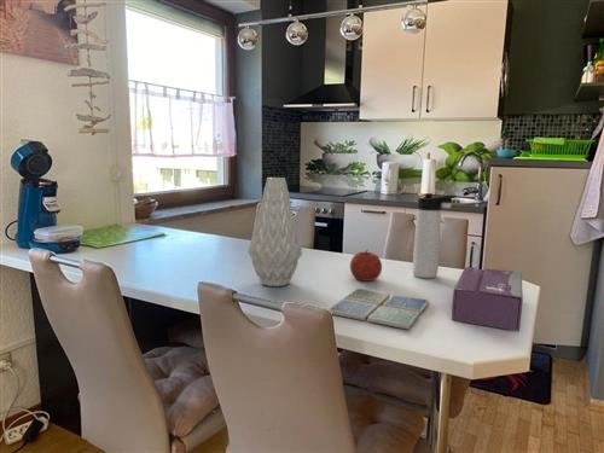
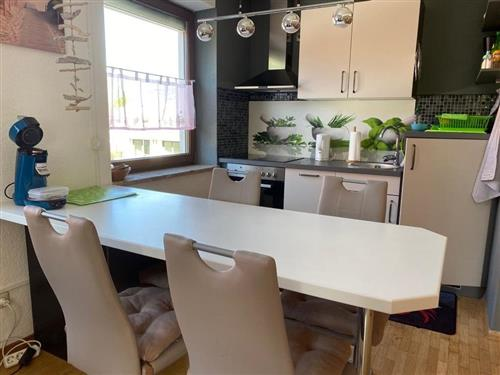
- tissue box (488, 294)
- drink coaster (381, 306)
- vase (274, 231)
- fruit (366, 263)
- thermos bottle (432, 236)
